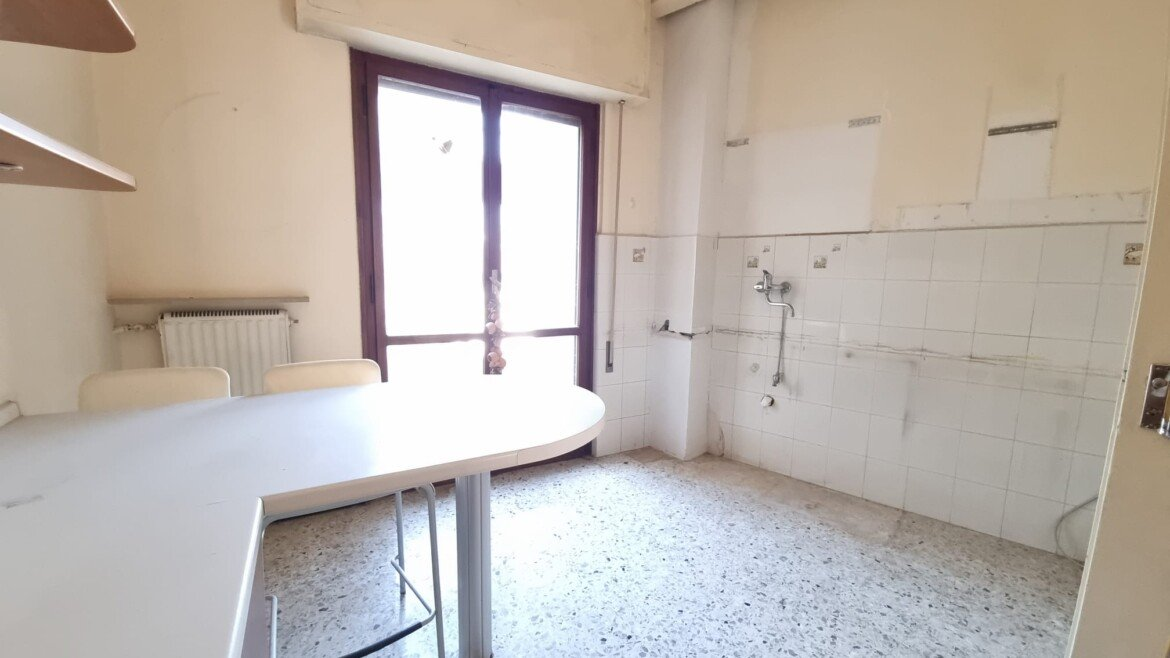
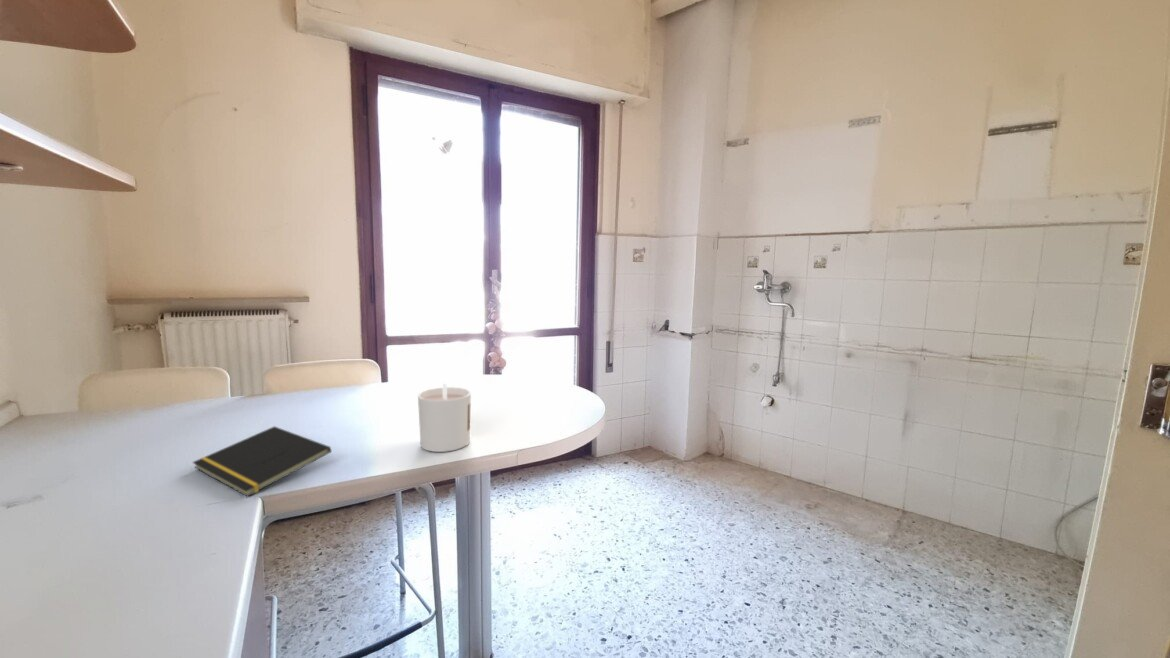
+ candle (445, 413)
+ notepad (262, 457)
